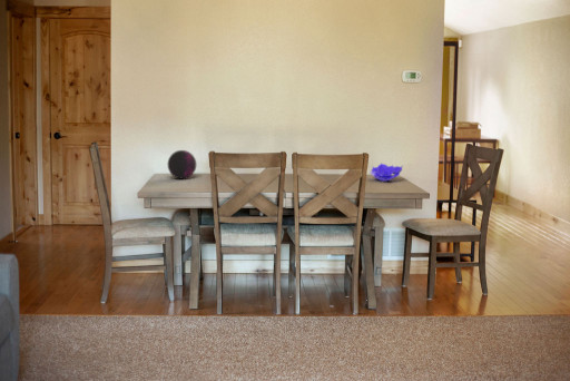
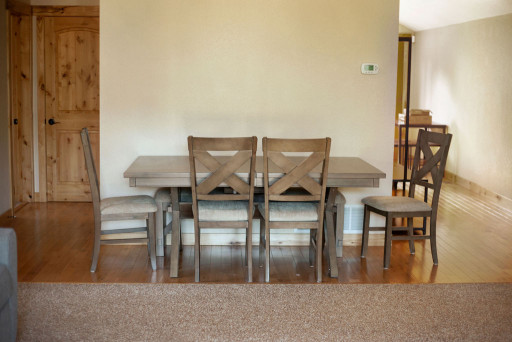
- decorative bowl (384, 172)
- decorative orb (181, 164)
